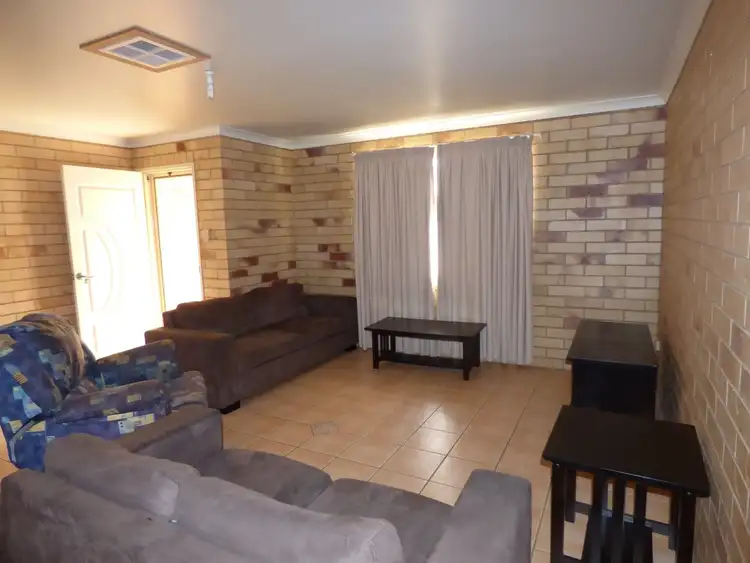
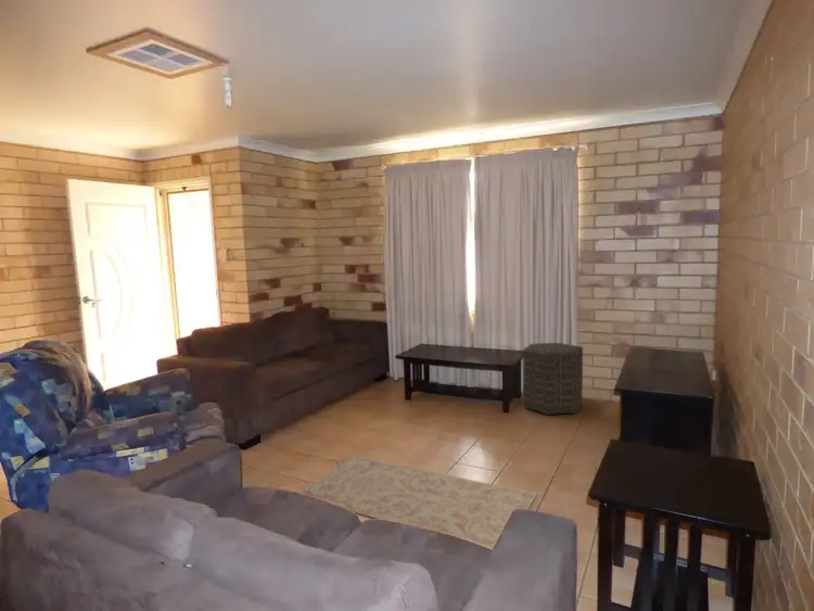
+ rug (414, 494)
+ ottoman (552, 377)
